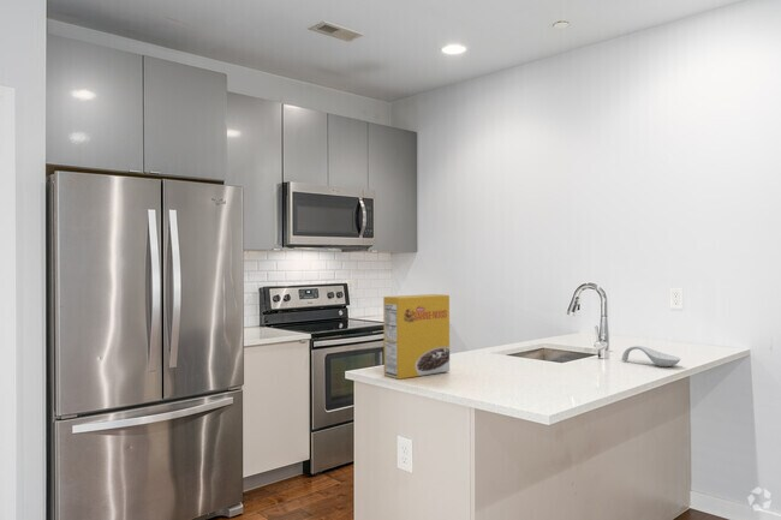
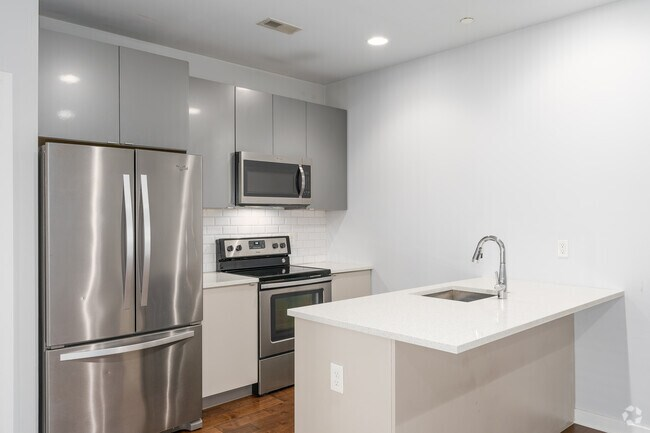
- spoon rest (650, 355)
- cereal box (417, 334)
